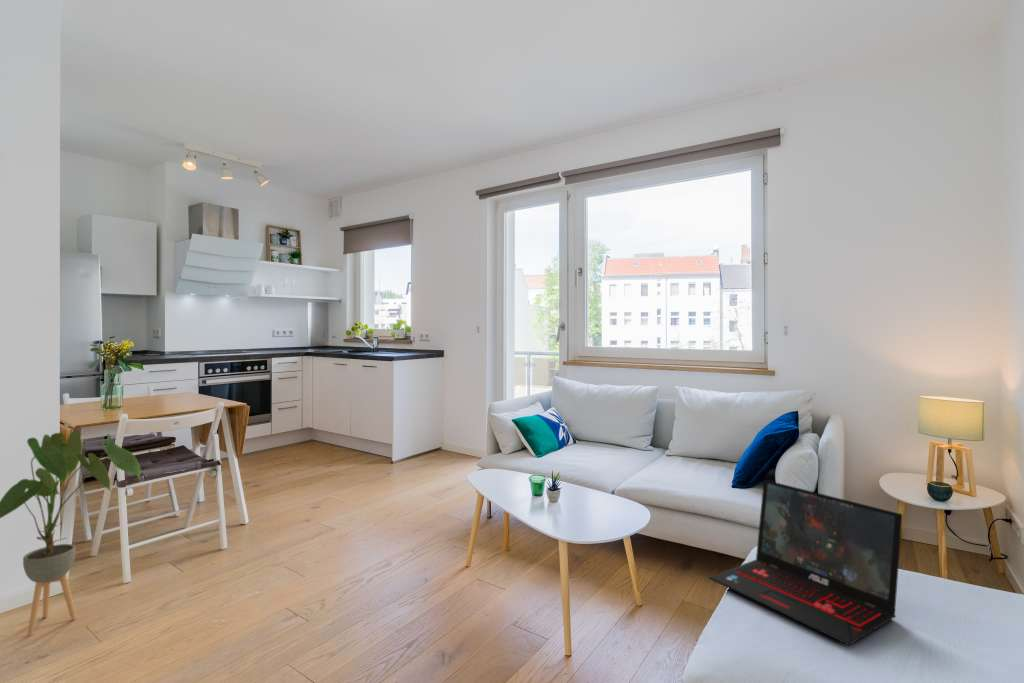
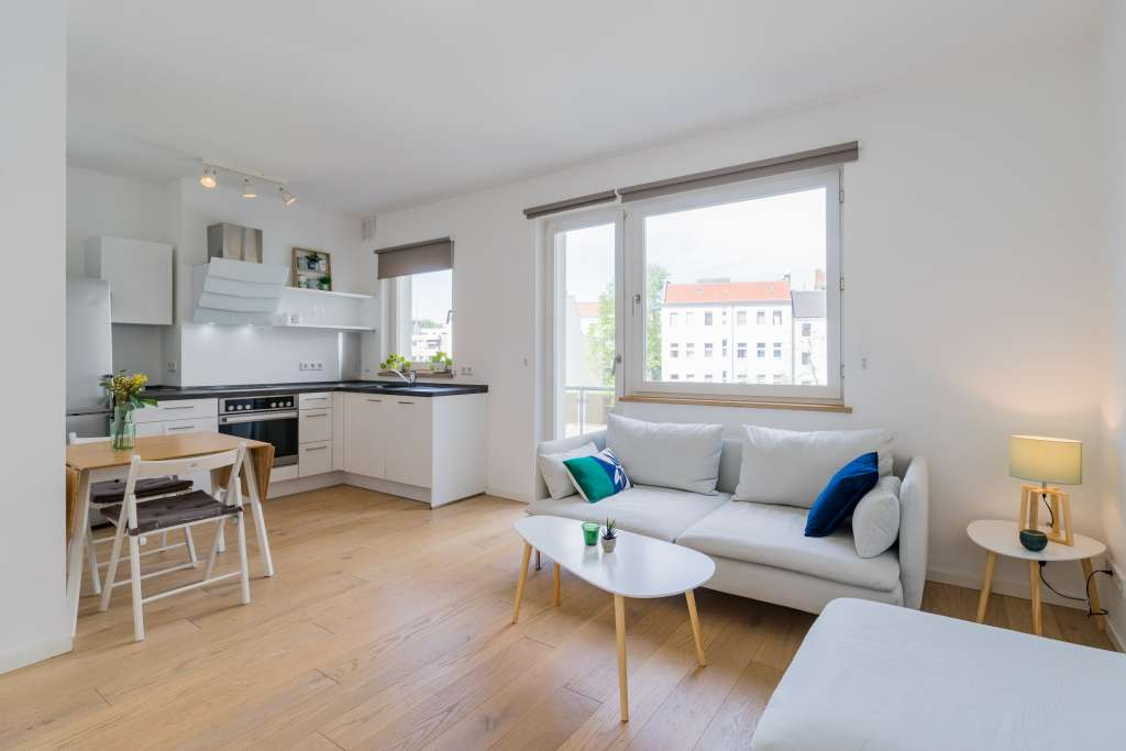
- laptop (799, 550)
- house plant (59, 524)
